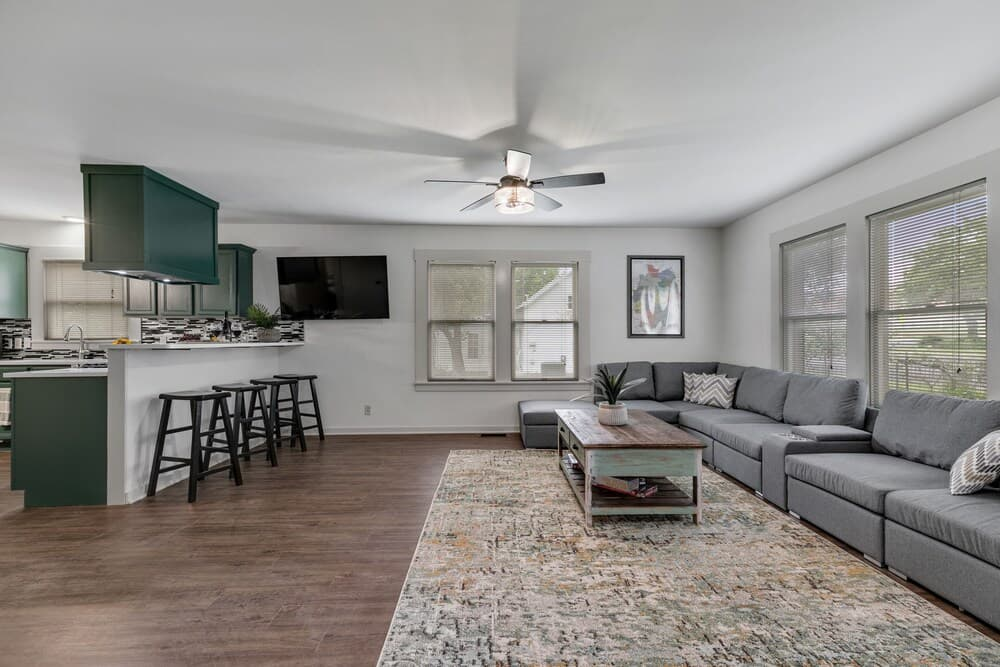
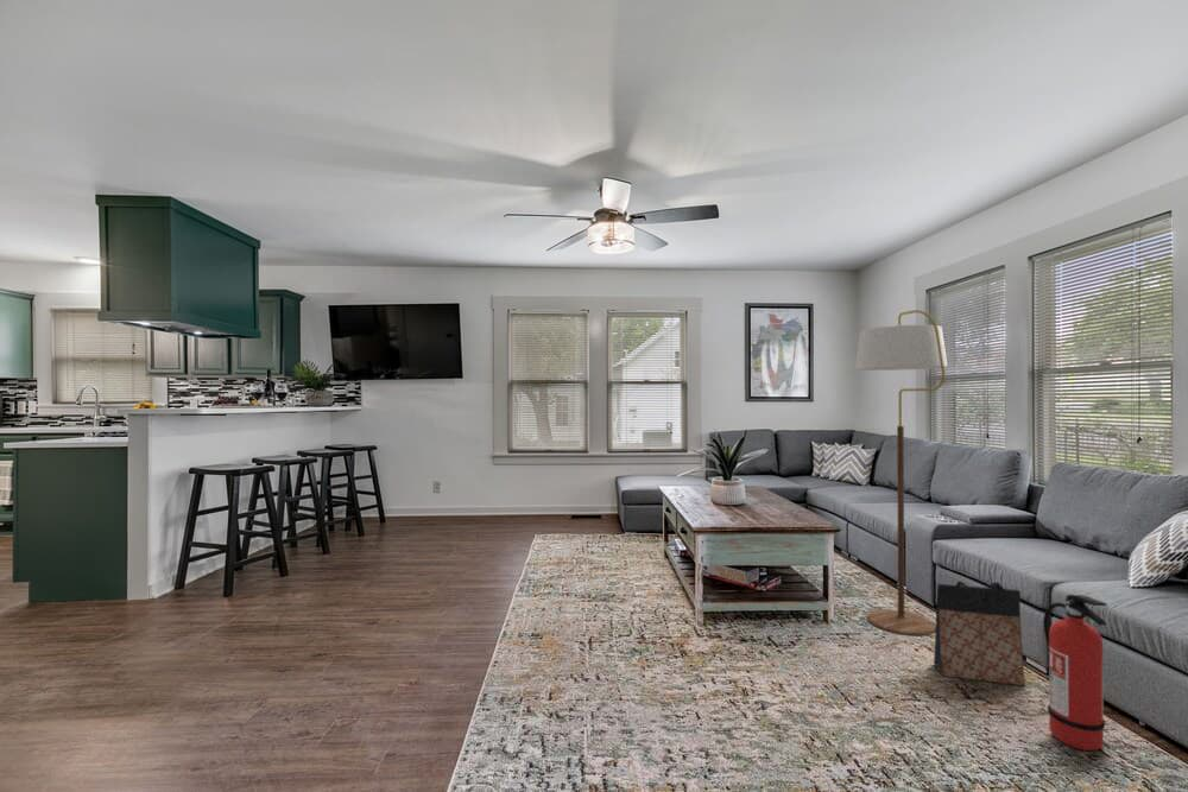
+ floor lamp (903, 468)
+ fire extinguisher (1072, 664)
+ bag (978, 627)
